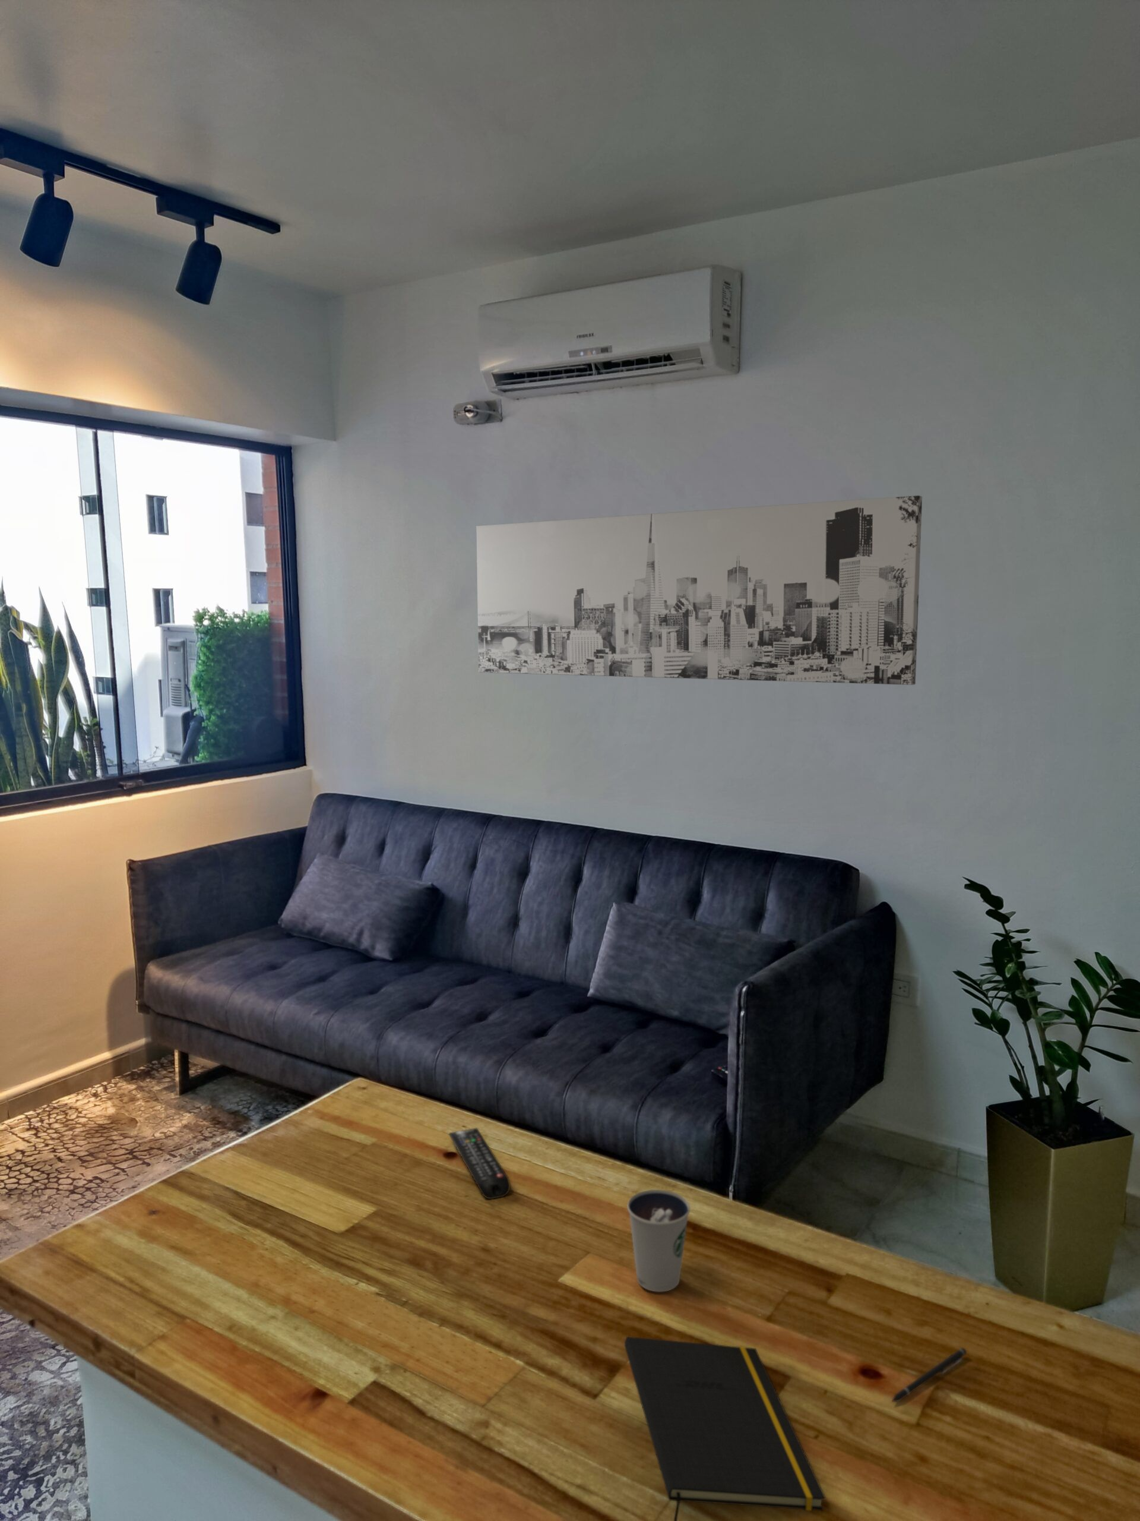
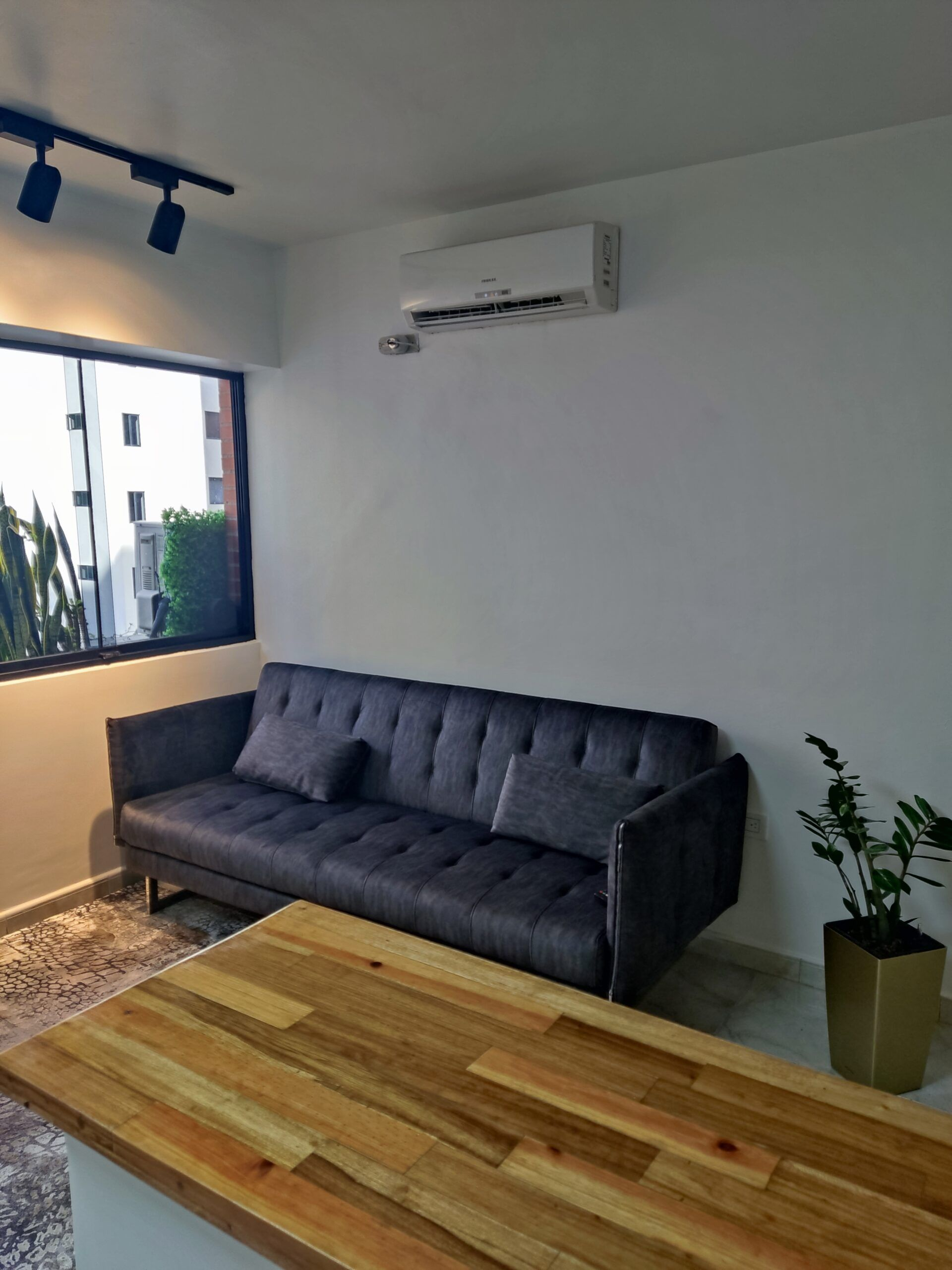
- pen (928, 1375)
- notepad (716, 1416)
- remote control (478, 1159)
- wall art (671, 596)
- dixie cup (657, 1243)
